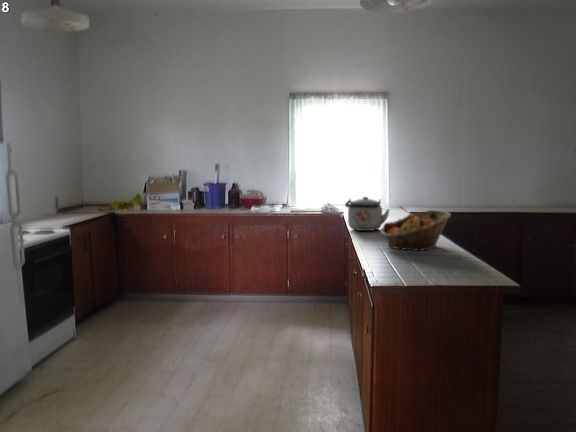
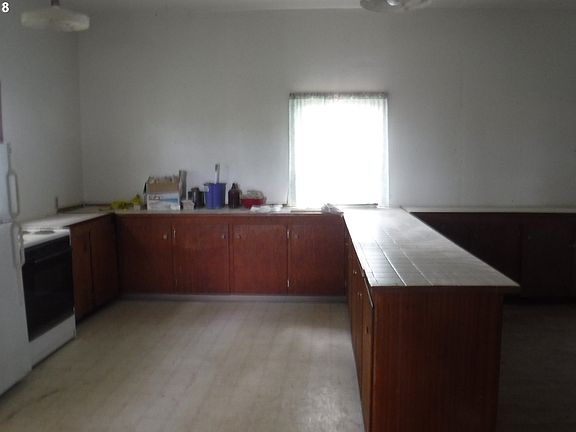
- kettle (368, 213)
- fruit basket (414, 229)
